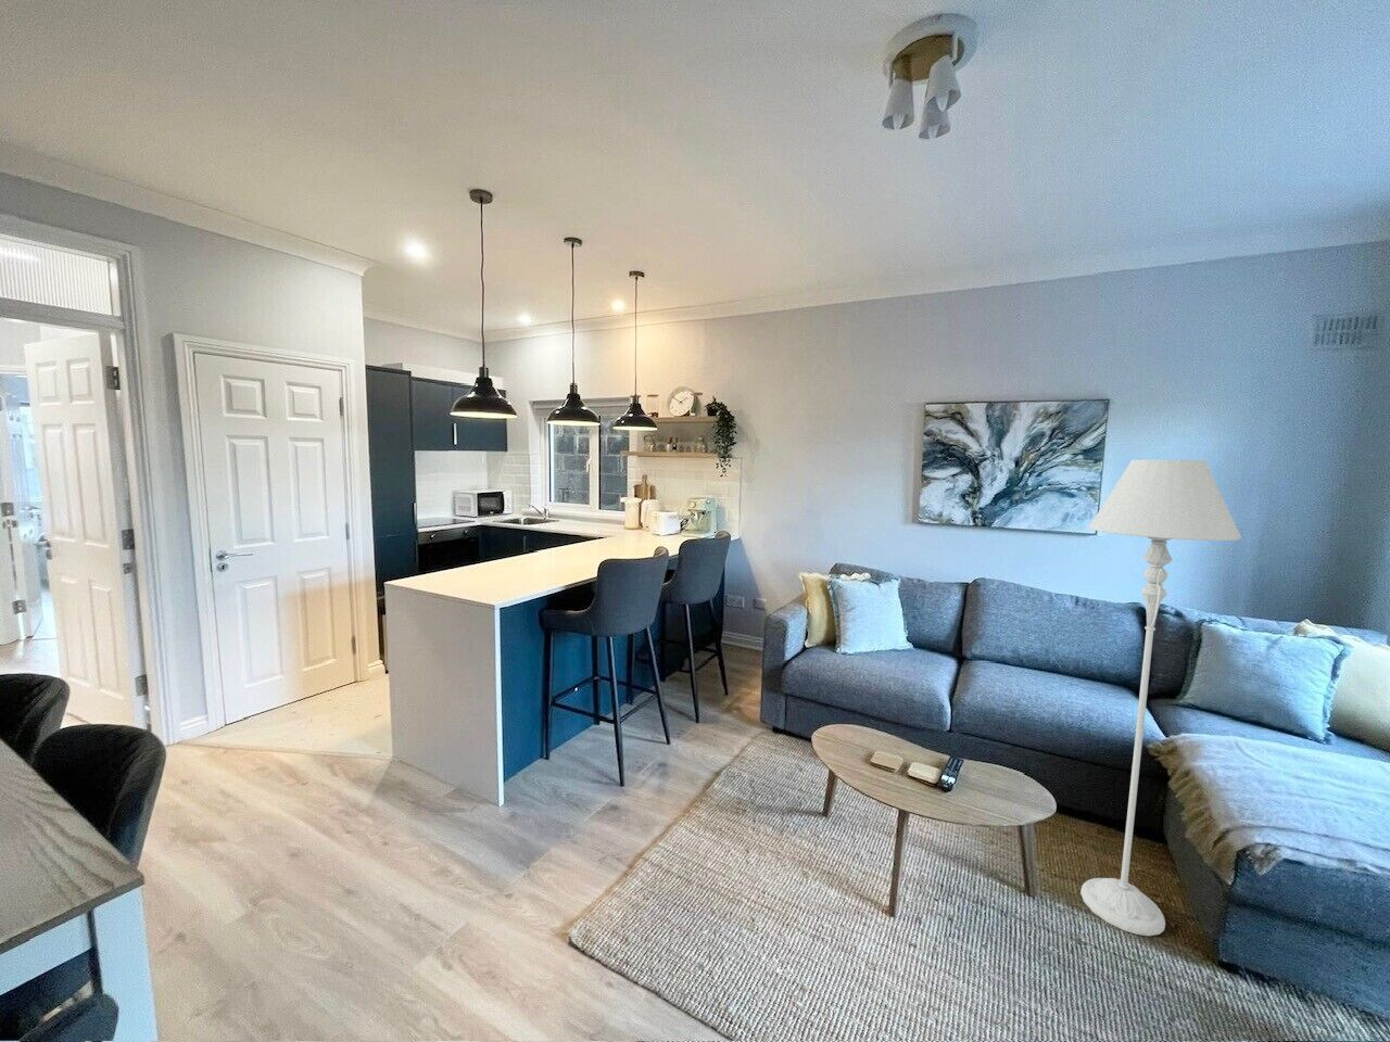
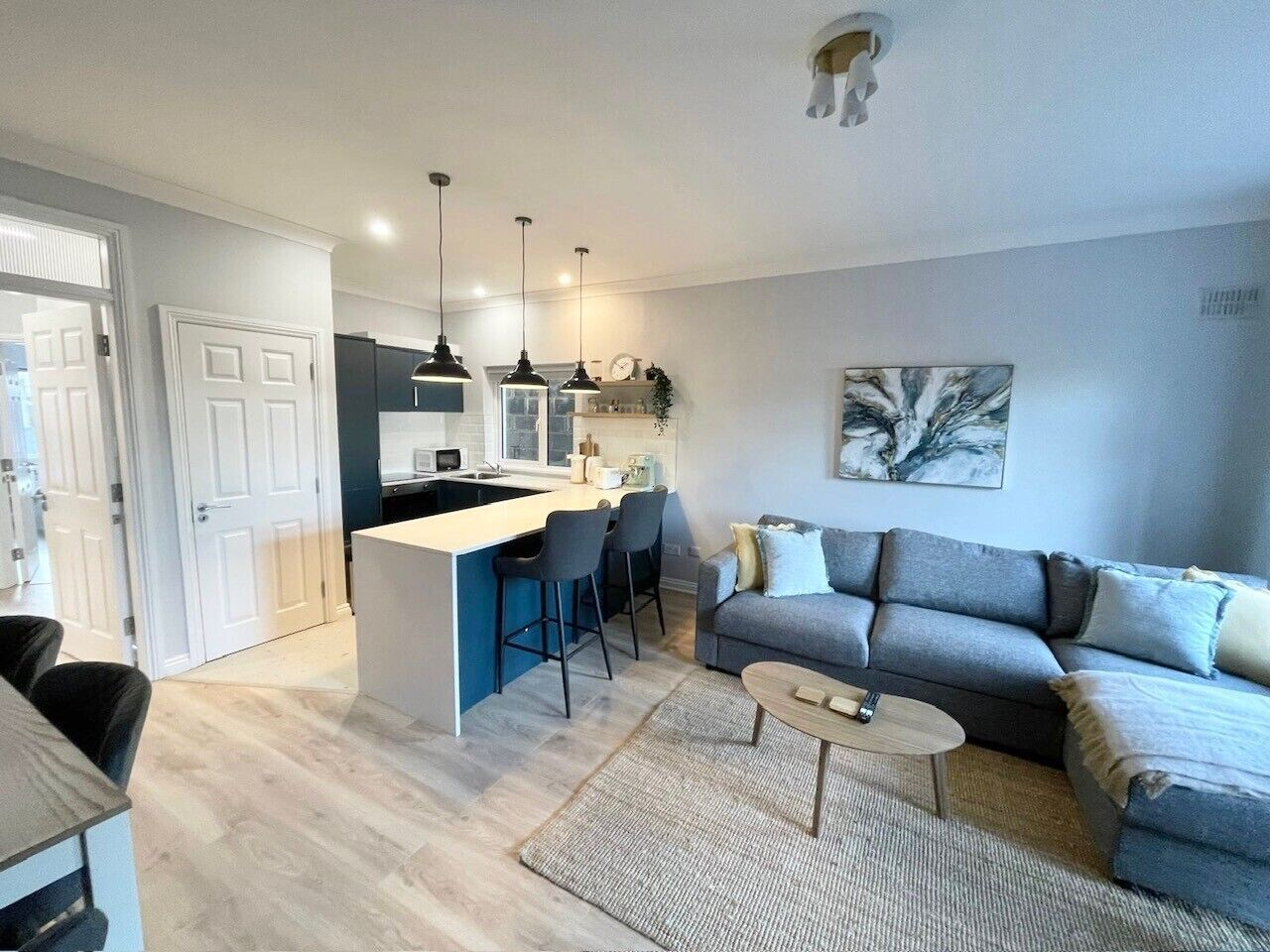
- floor lamp (1143, 693)
